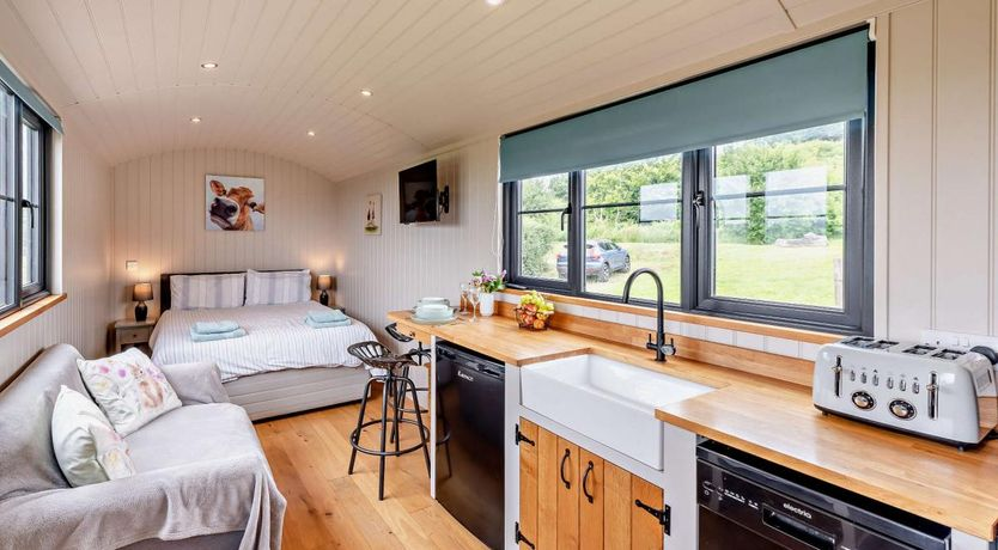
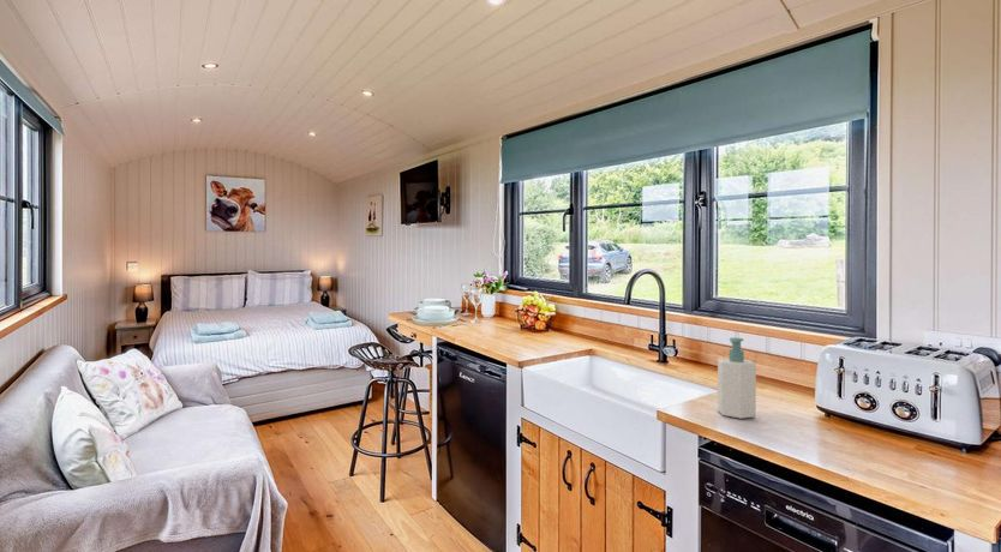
+ soap bottle (736, 376)
